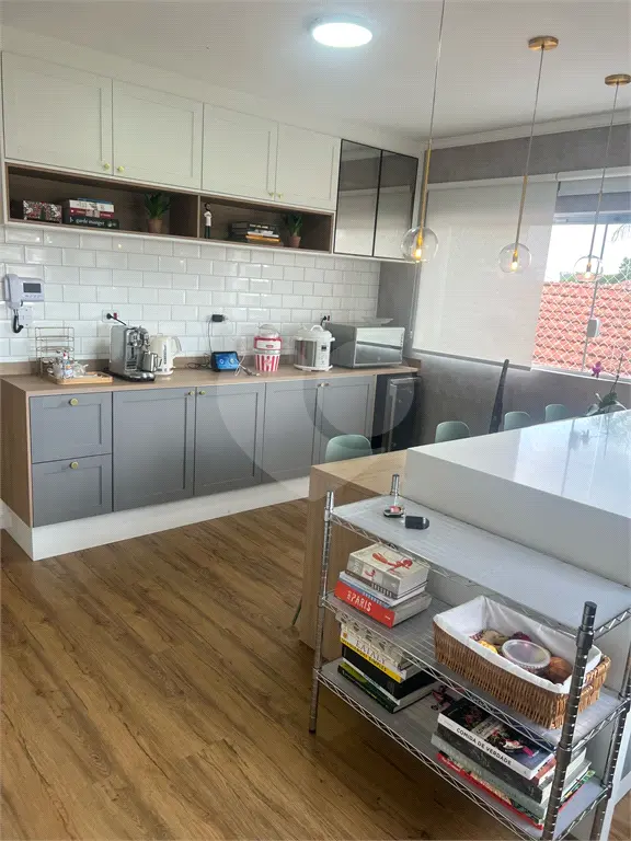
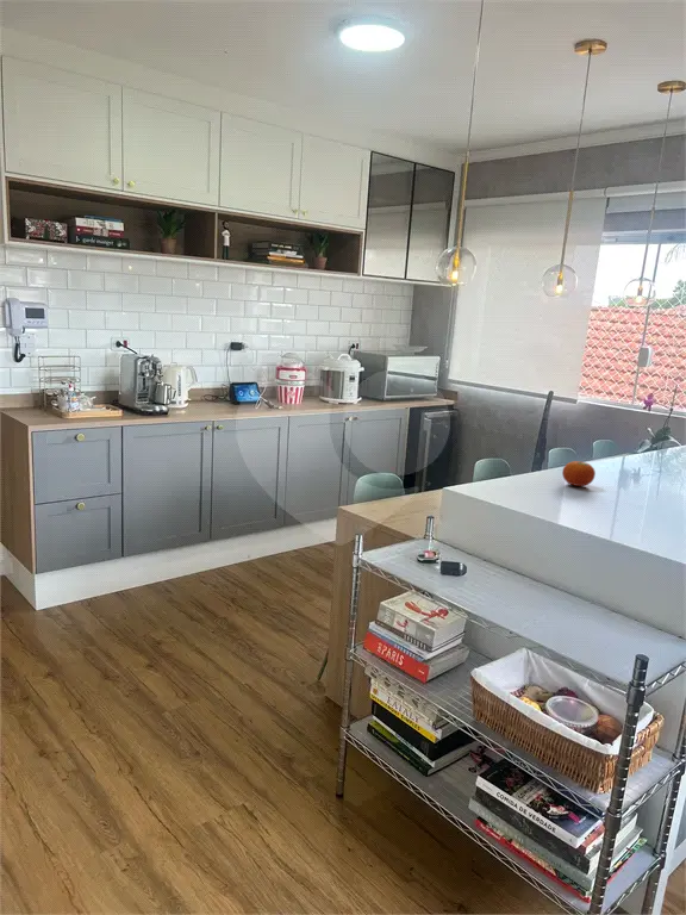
+ fruit (578, 473)
